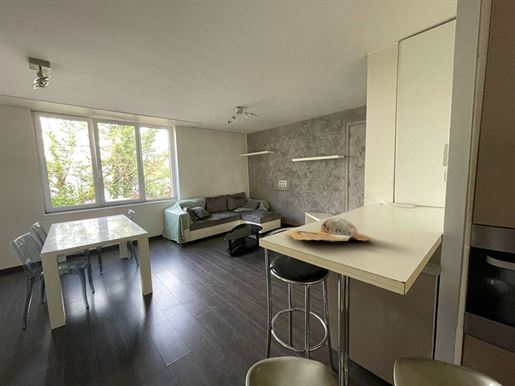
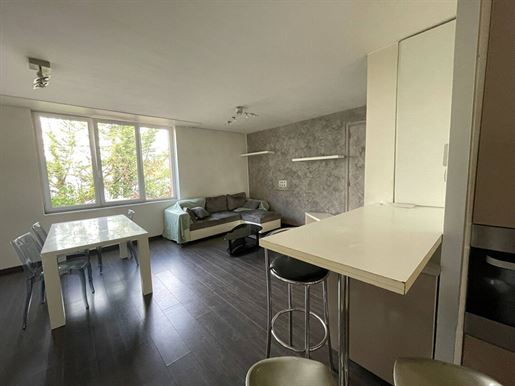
- chopping board (326, 229)
